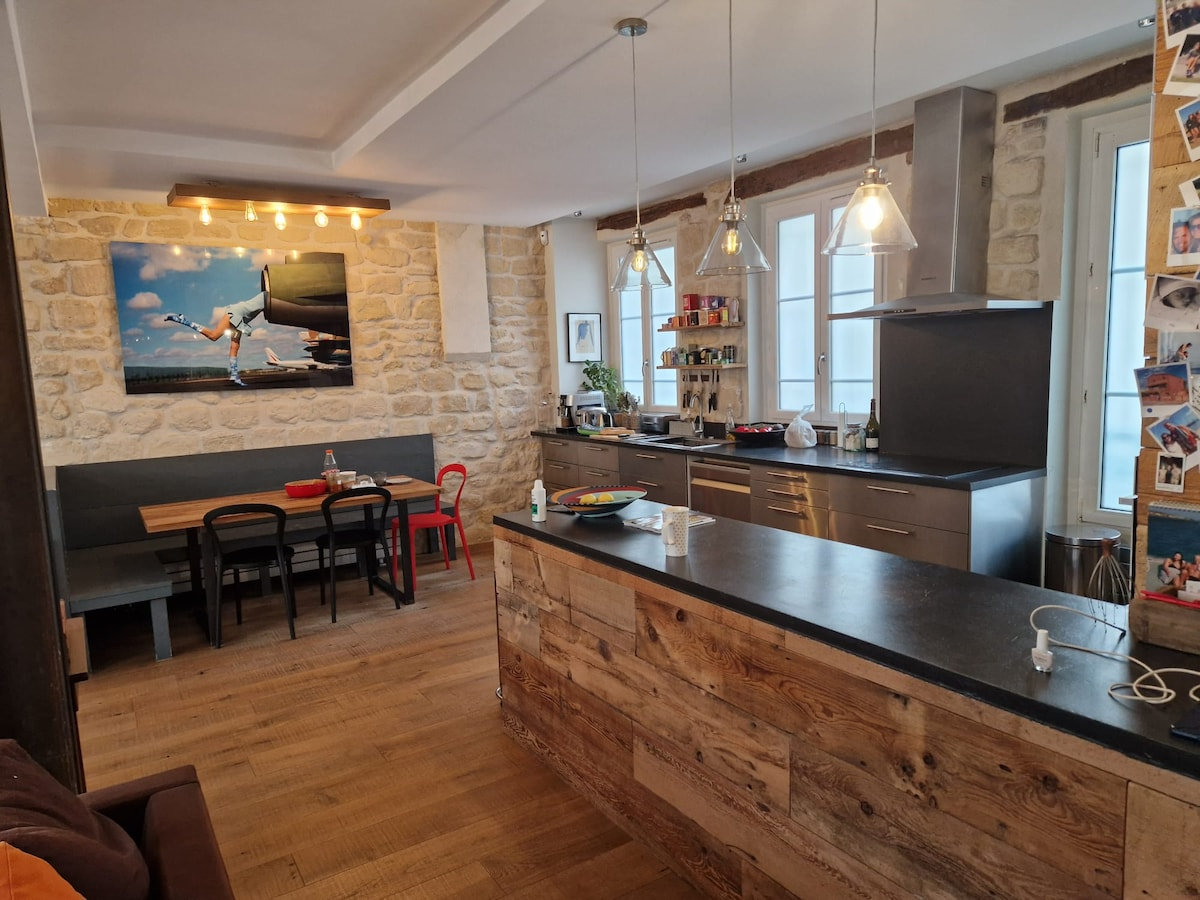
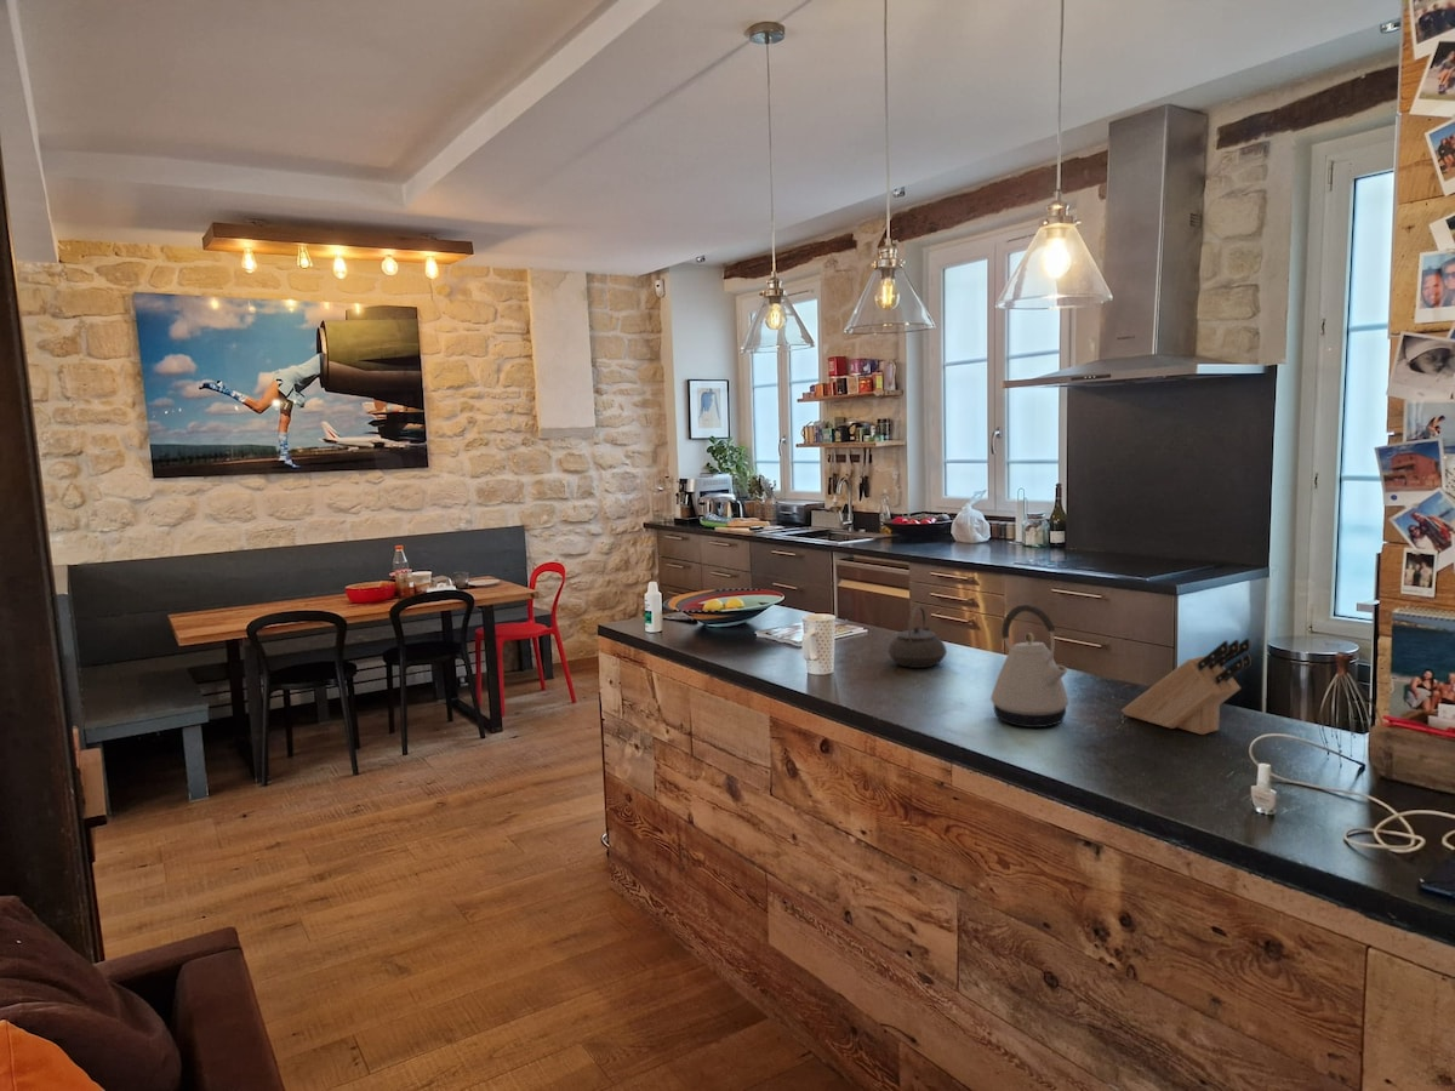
+ knife block (1187, 678)
+ teapot (918, 633)
+ kettle (1031, 663)
